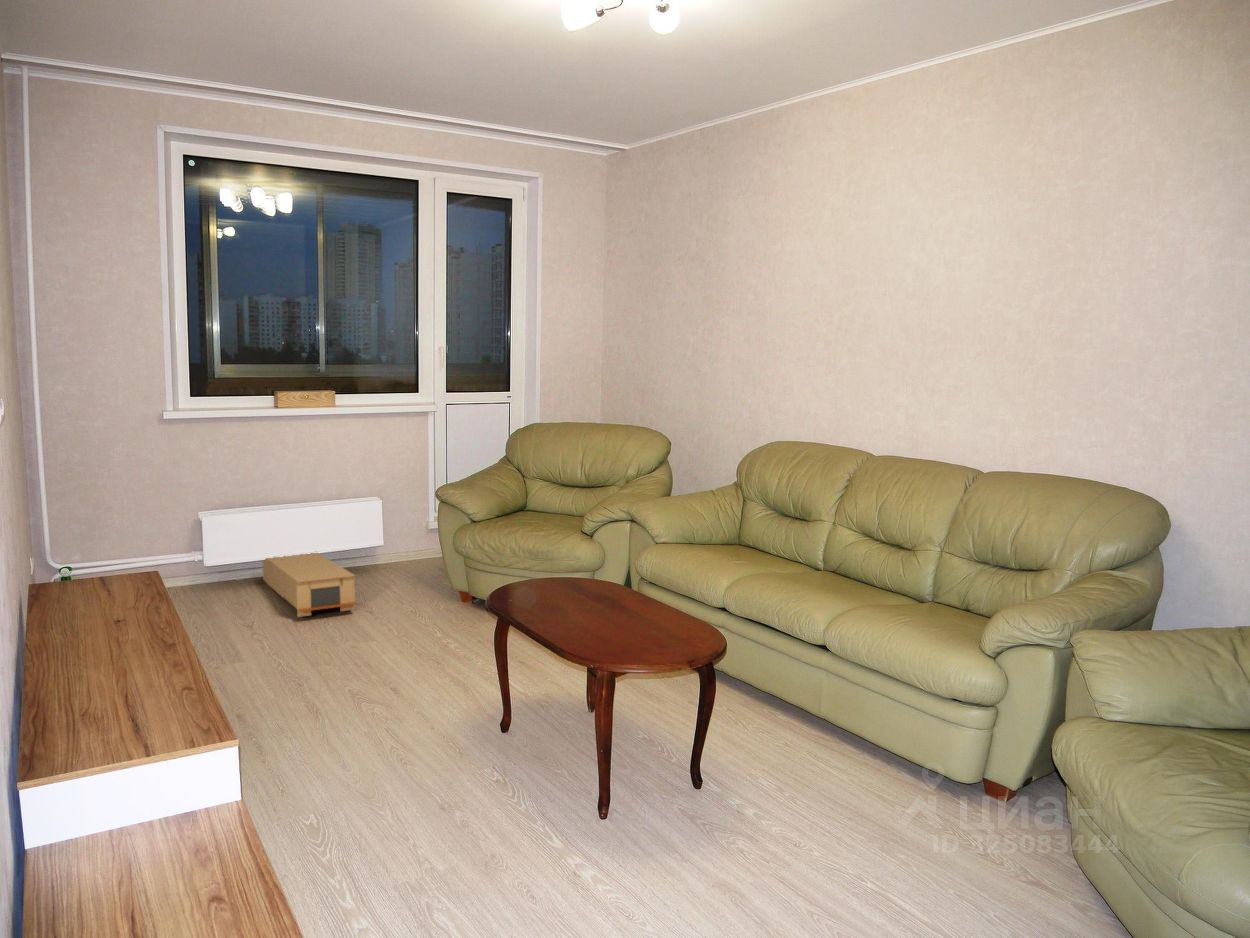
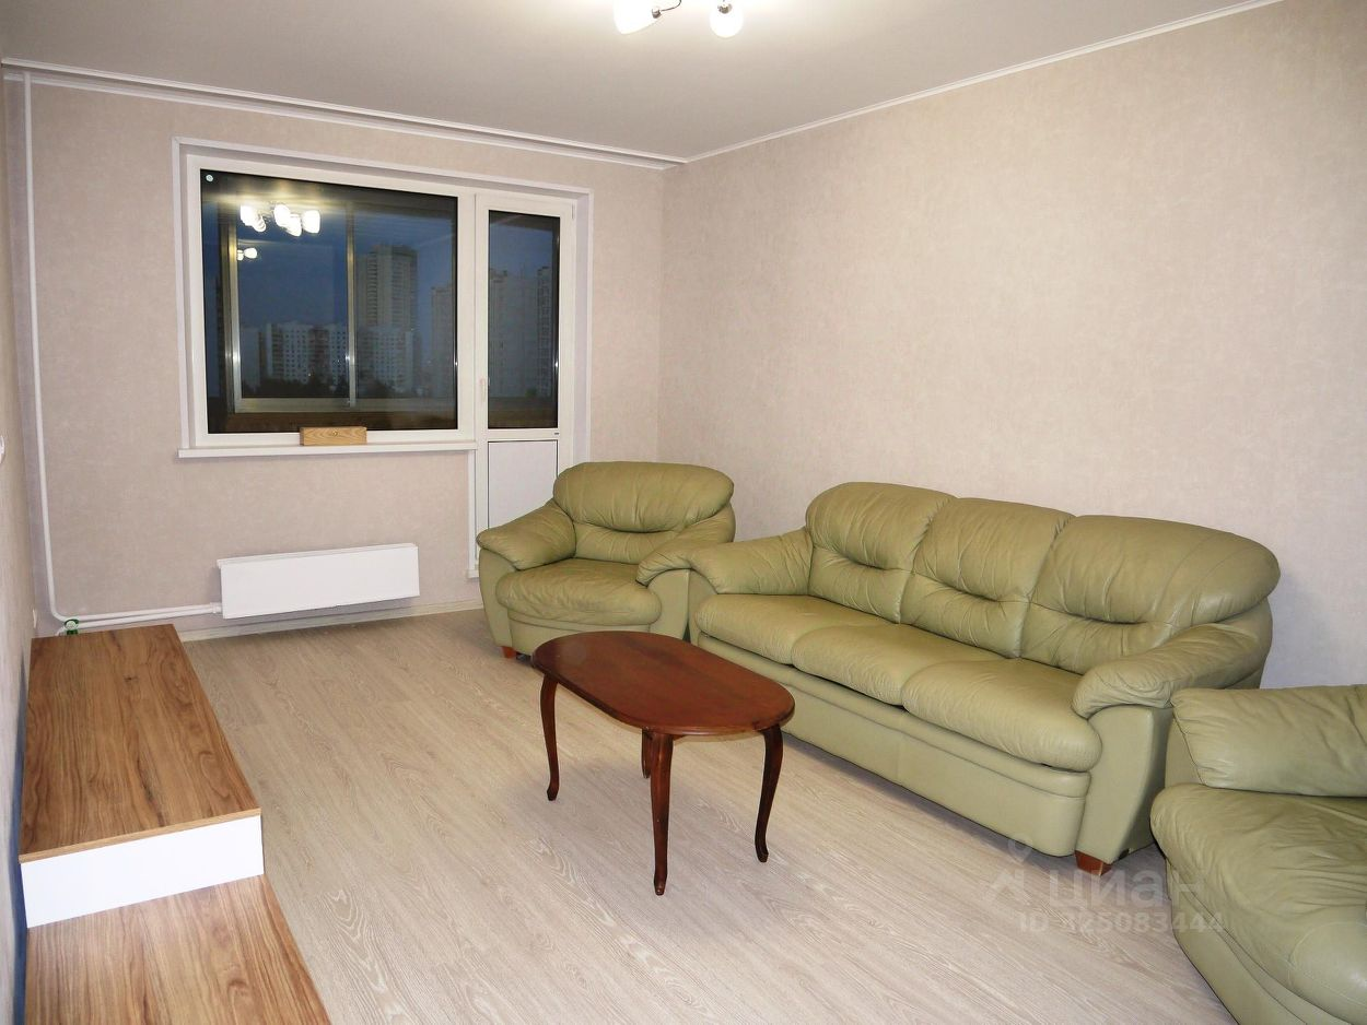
- cardboard box (307, 579)
